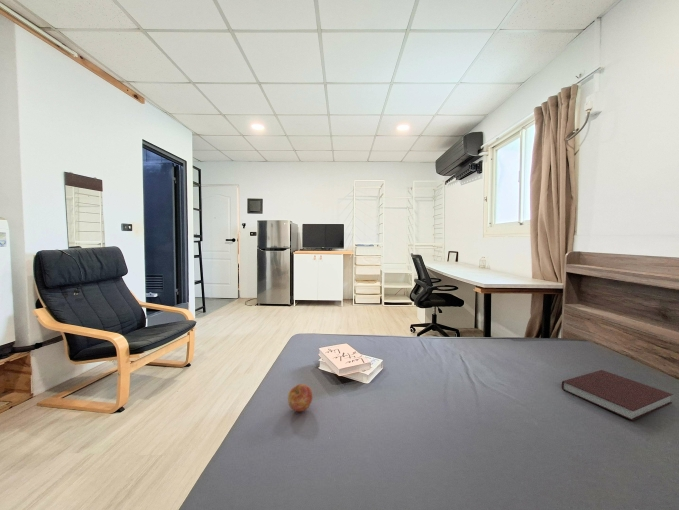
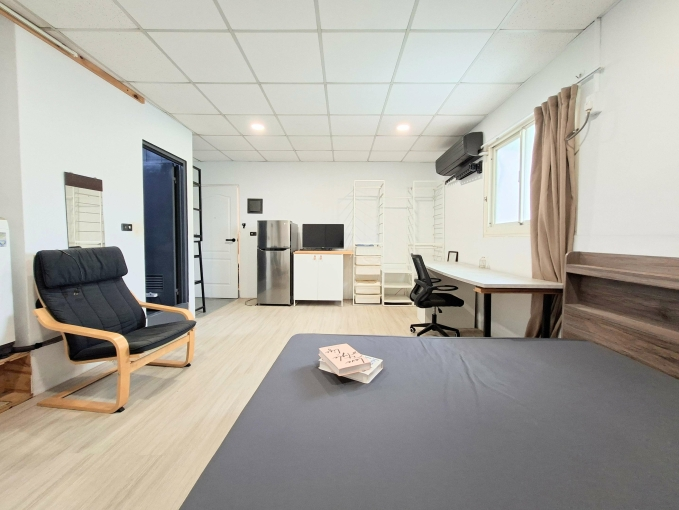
- apple (300, 398)
- notebook (614, 391)
